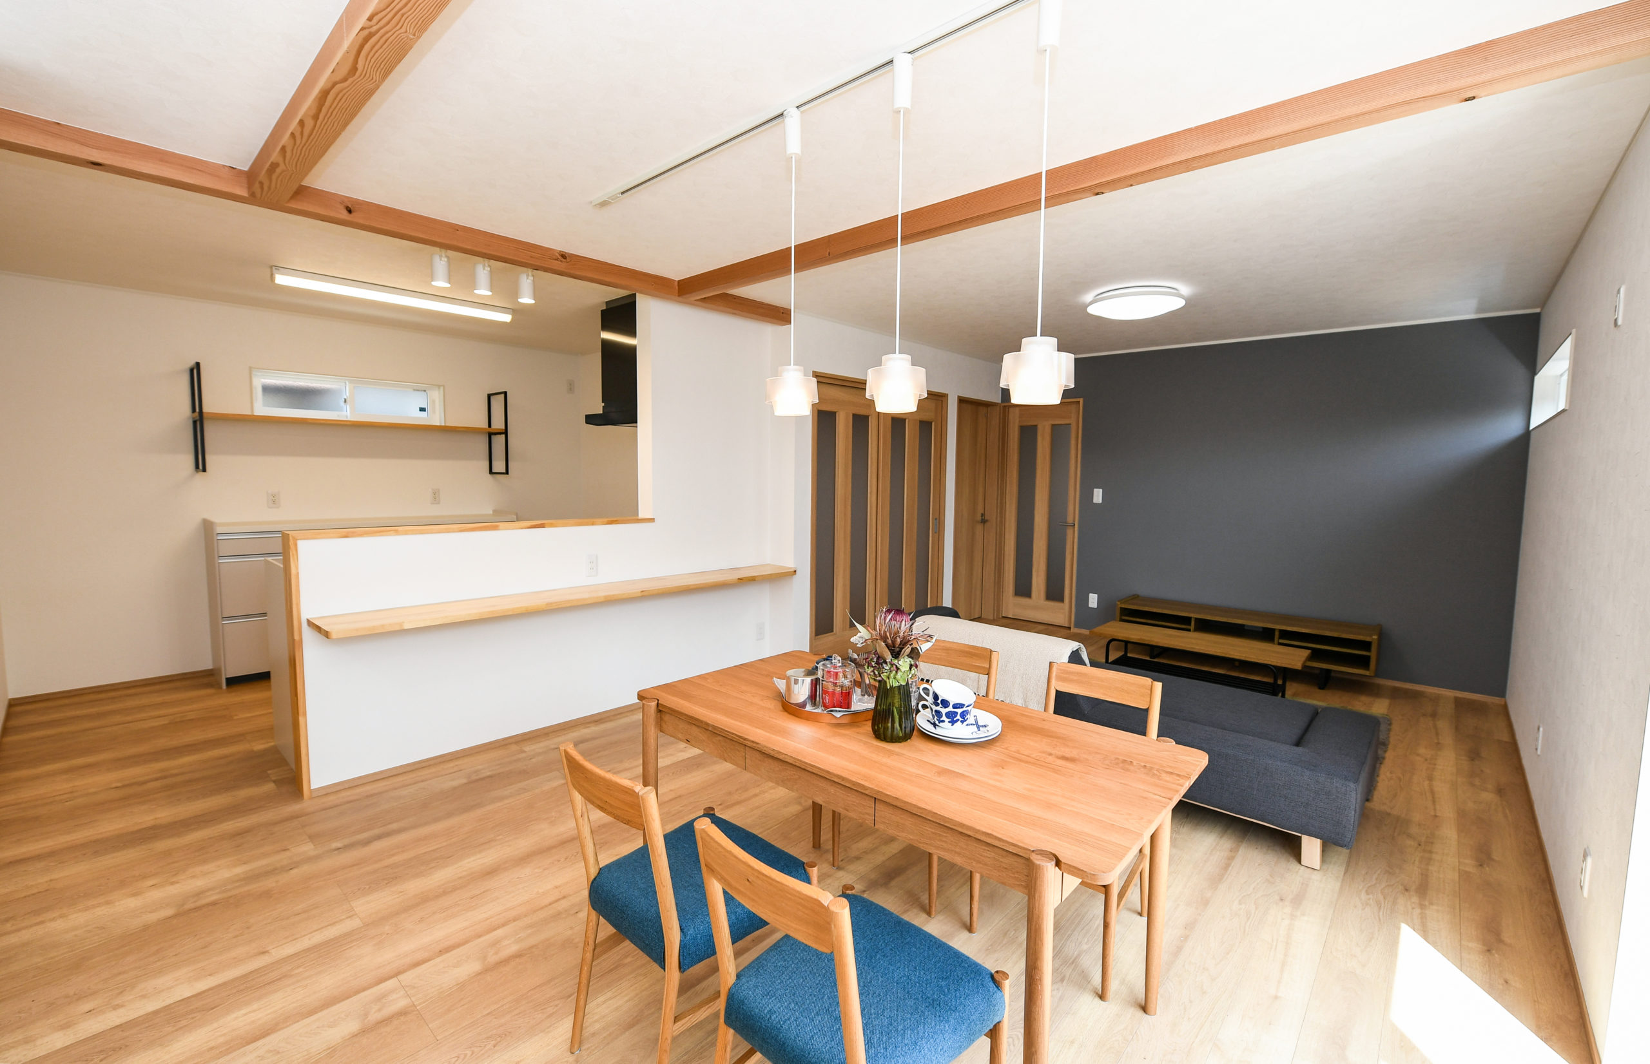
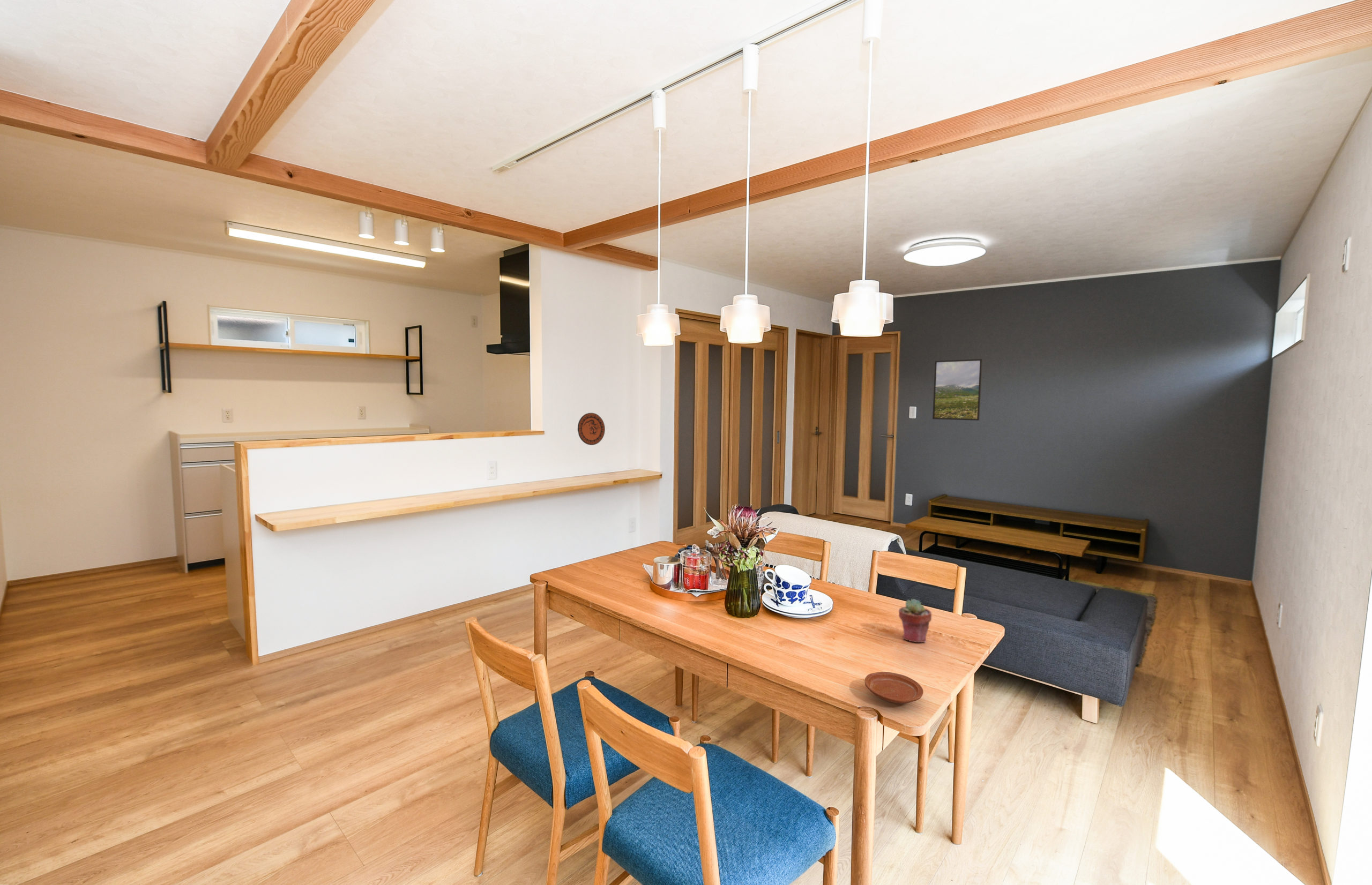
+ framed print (957, 389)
+ plate (893, 691)
+ decorative plate (591, 429)
+ potted succulent (915, 619)
